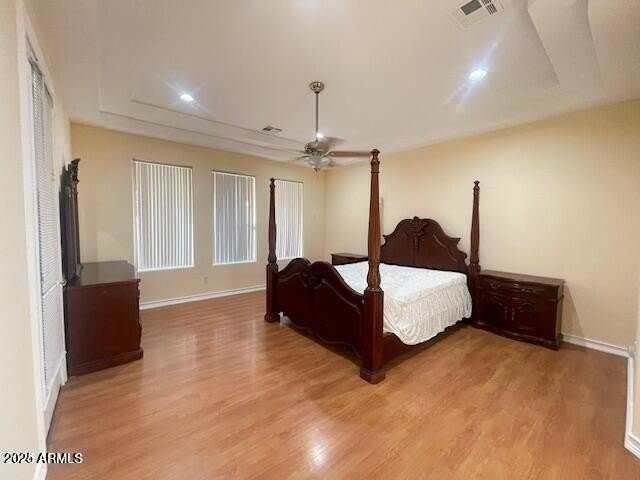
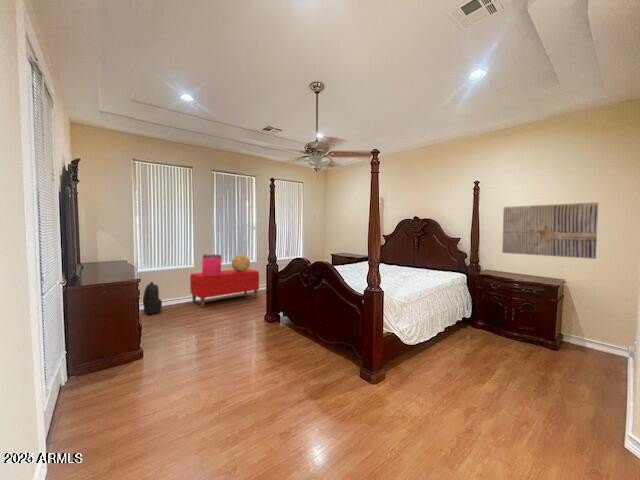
+ decorative globe (240, 263)
+ backpack (152, 297)
+ wall art (545, 230)
+ storage bin (211, 266)
+ bench (225, 286)
